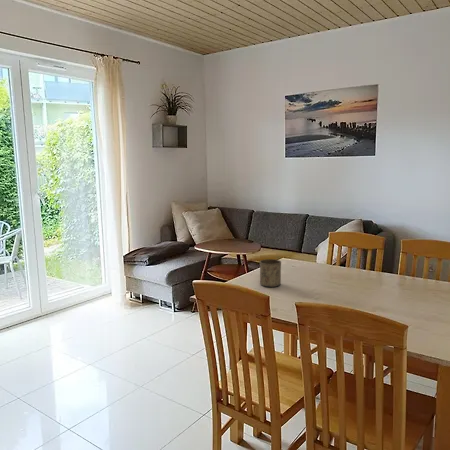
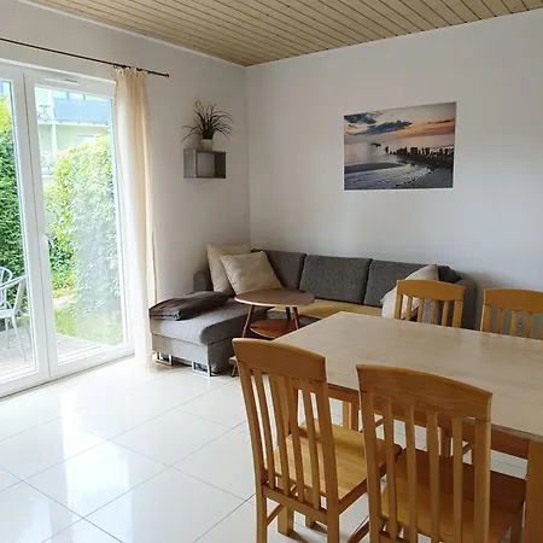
- cup (270, 272)
